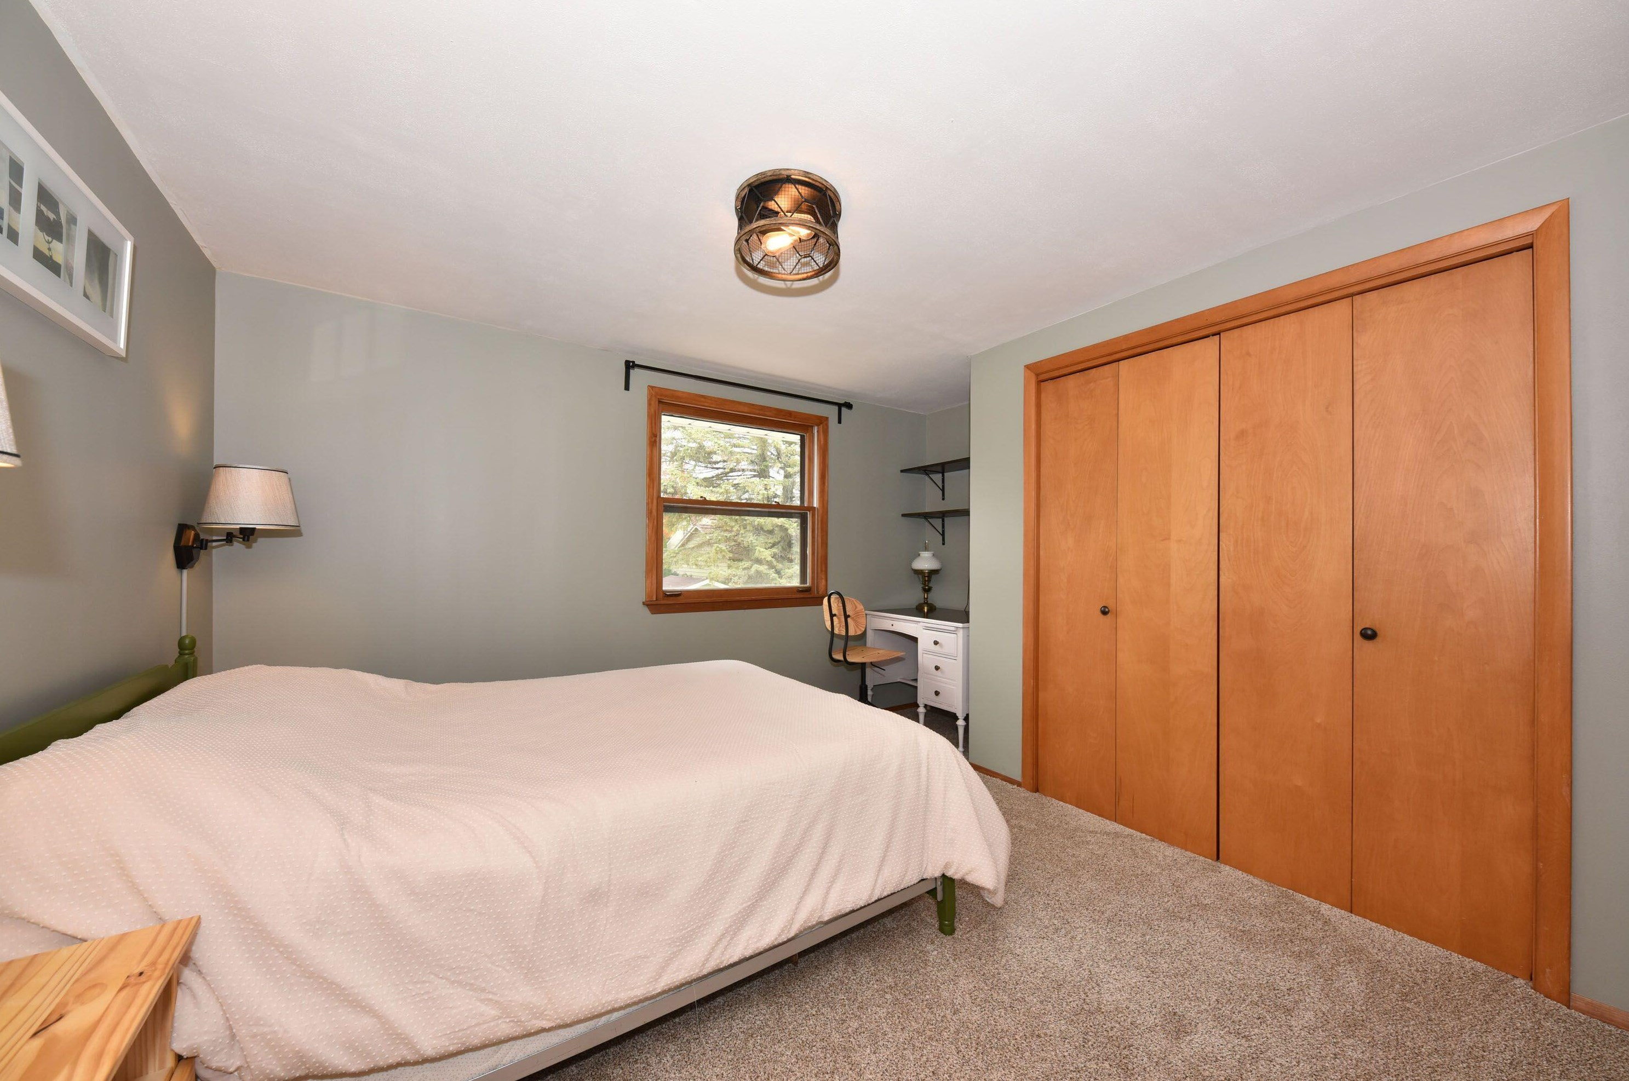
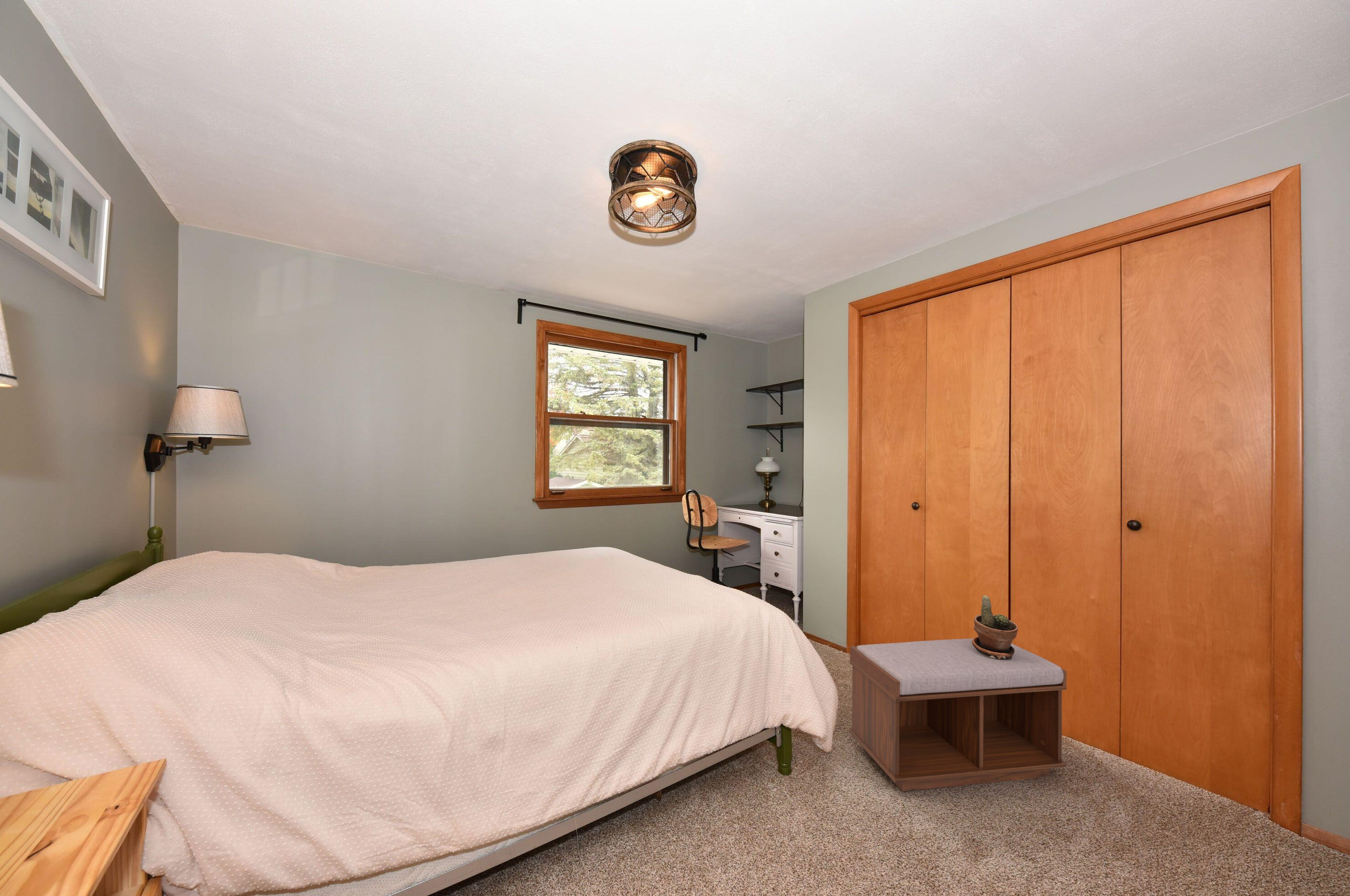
+ bench (953, 707)
+ potted plant (994, 623)
